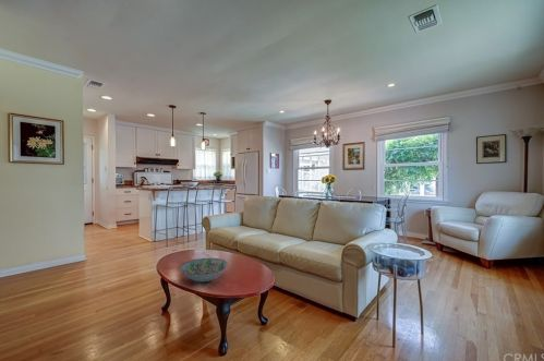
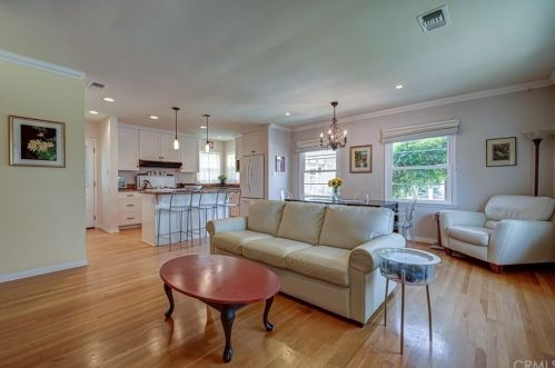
- decorative bowl (204, 272)
